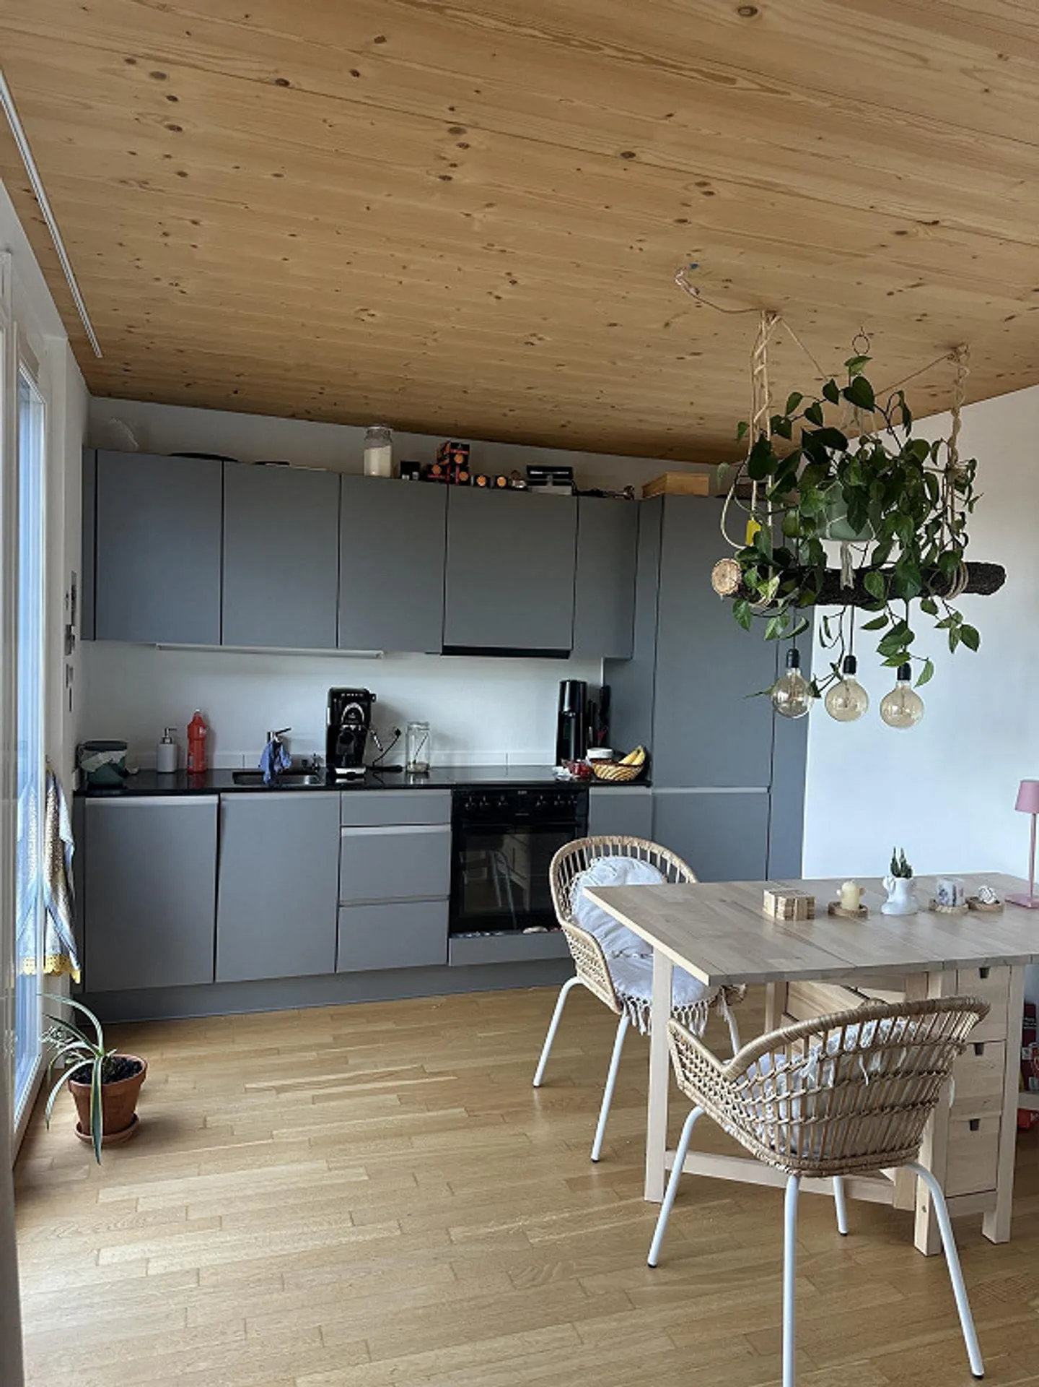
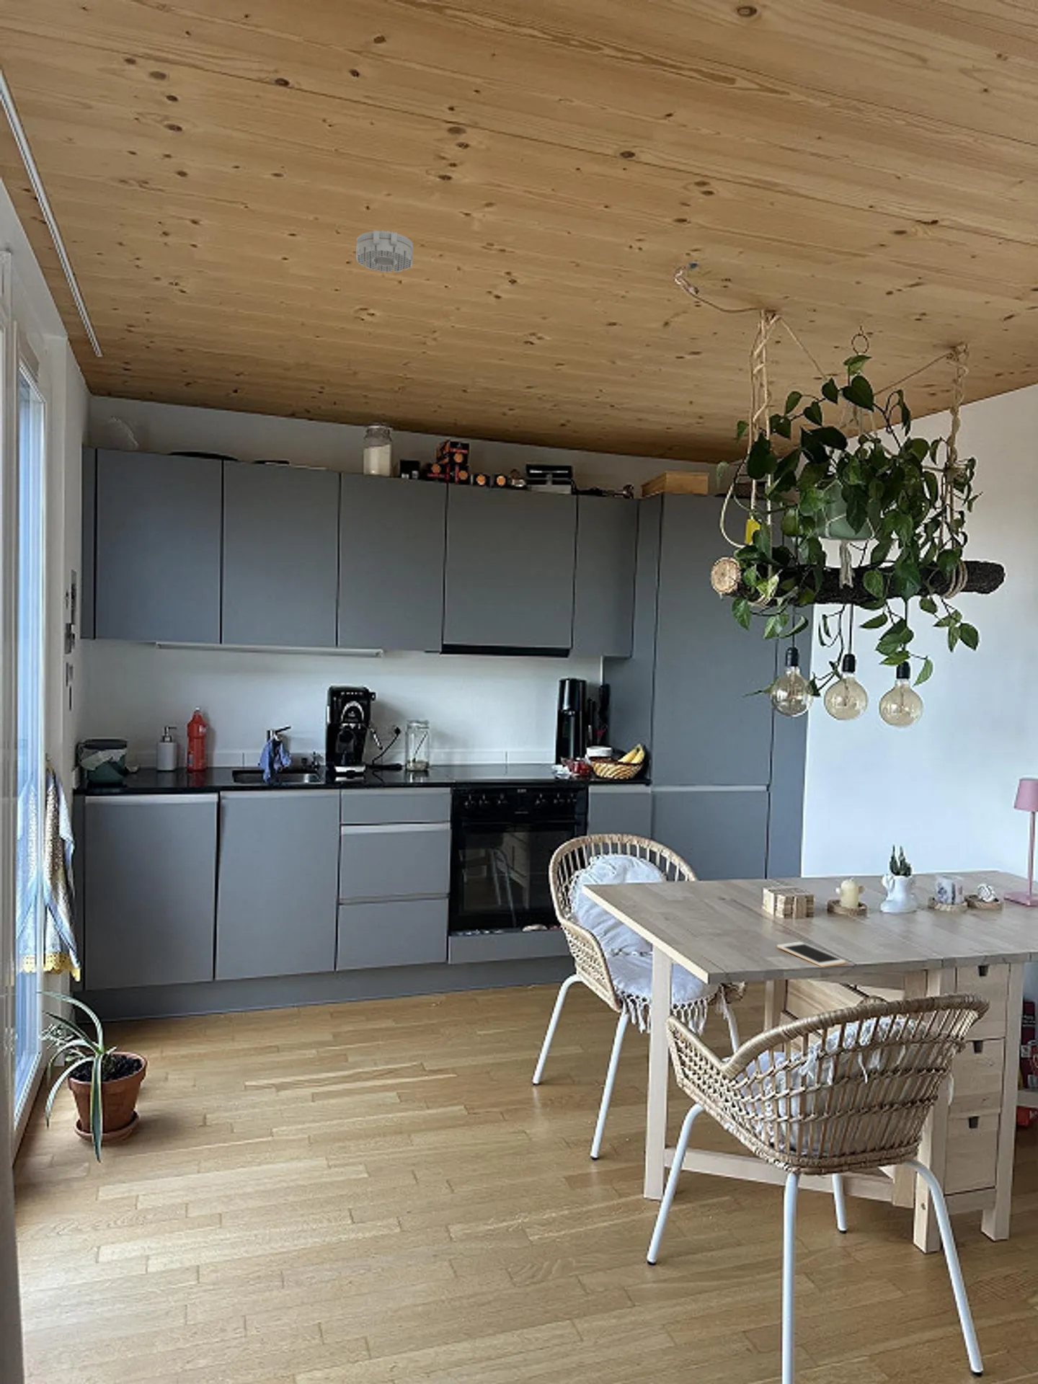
+ cell phone (810, 954)
+ smoke detector (384, 251)
